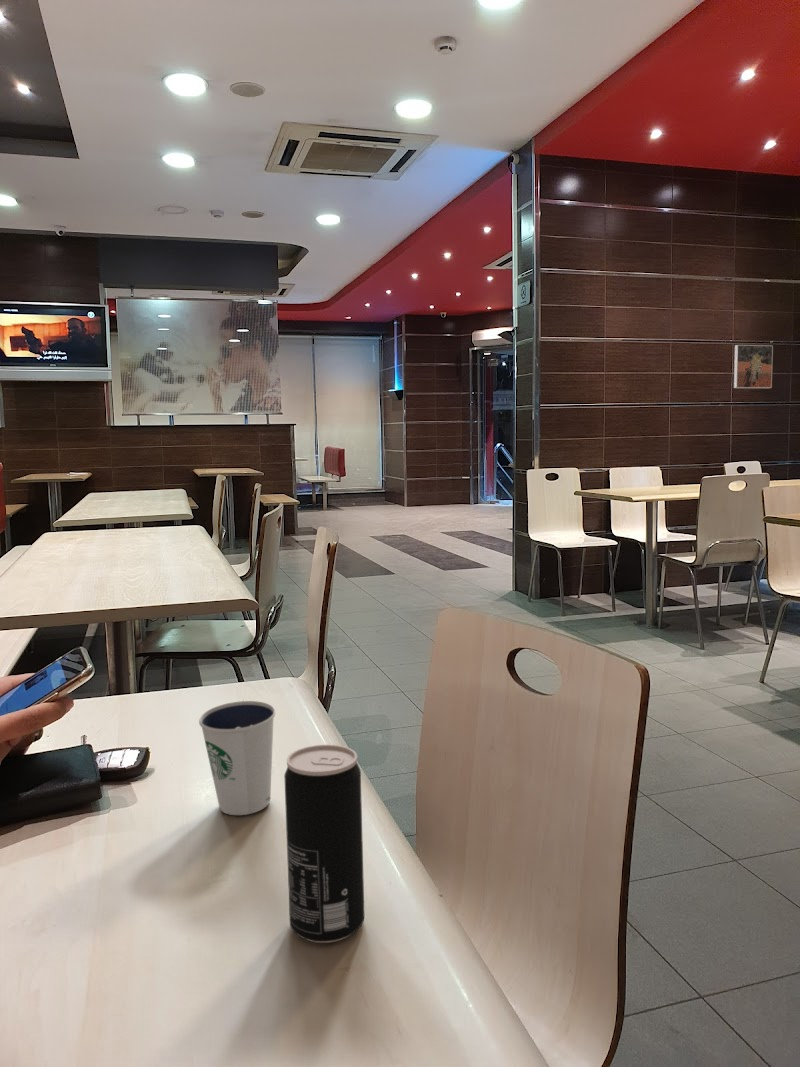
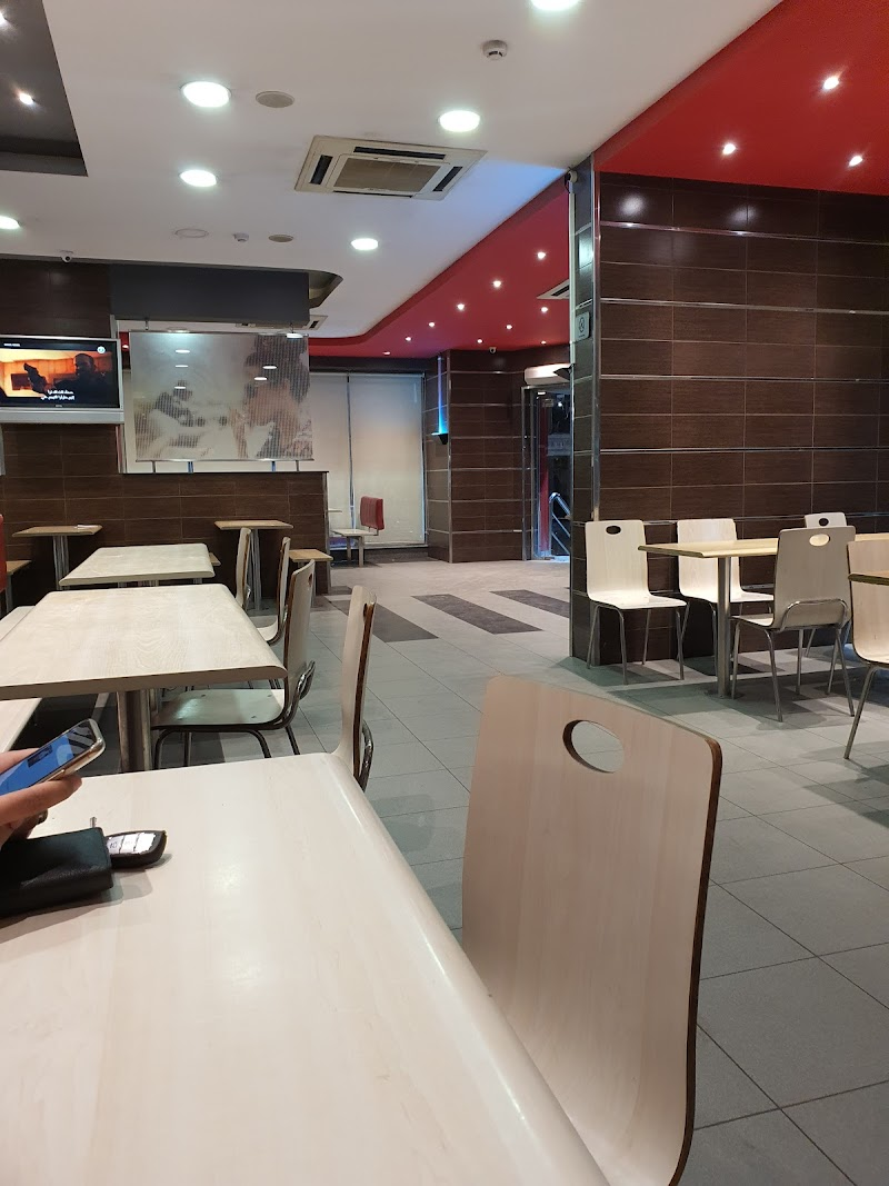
- beverage can (324, 841)
- dixie cup (239, 759)
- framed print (753, 366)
